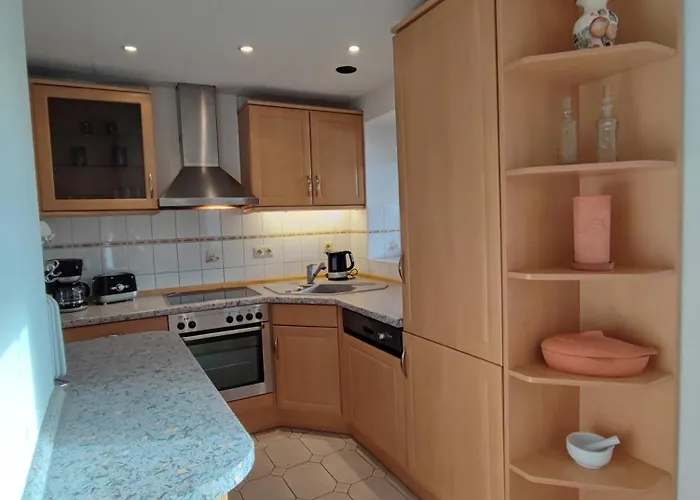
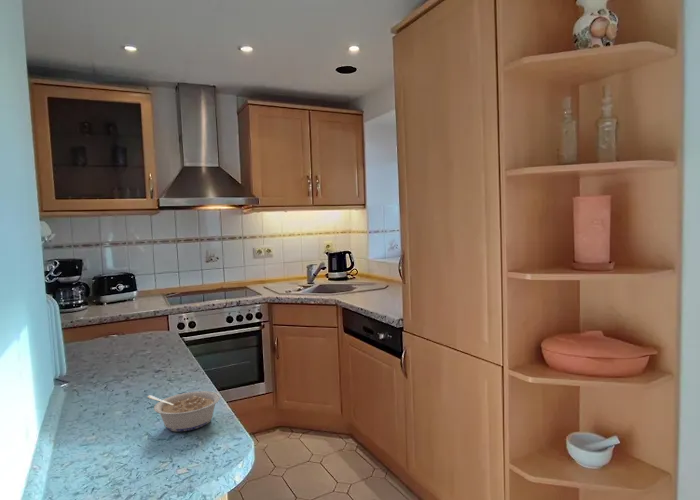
+ legume (185, 410)
